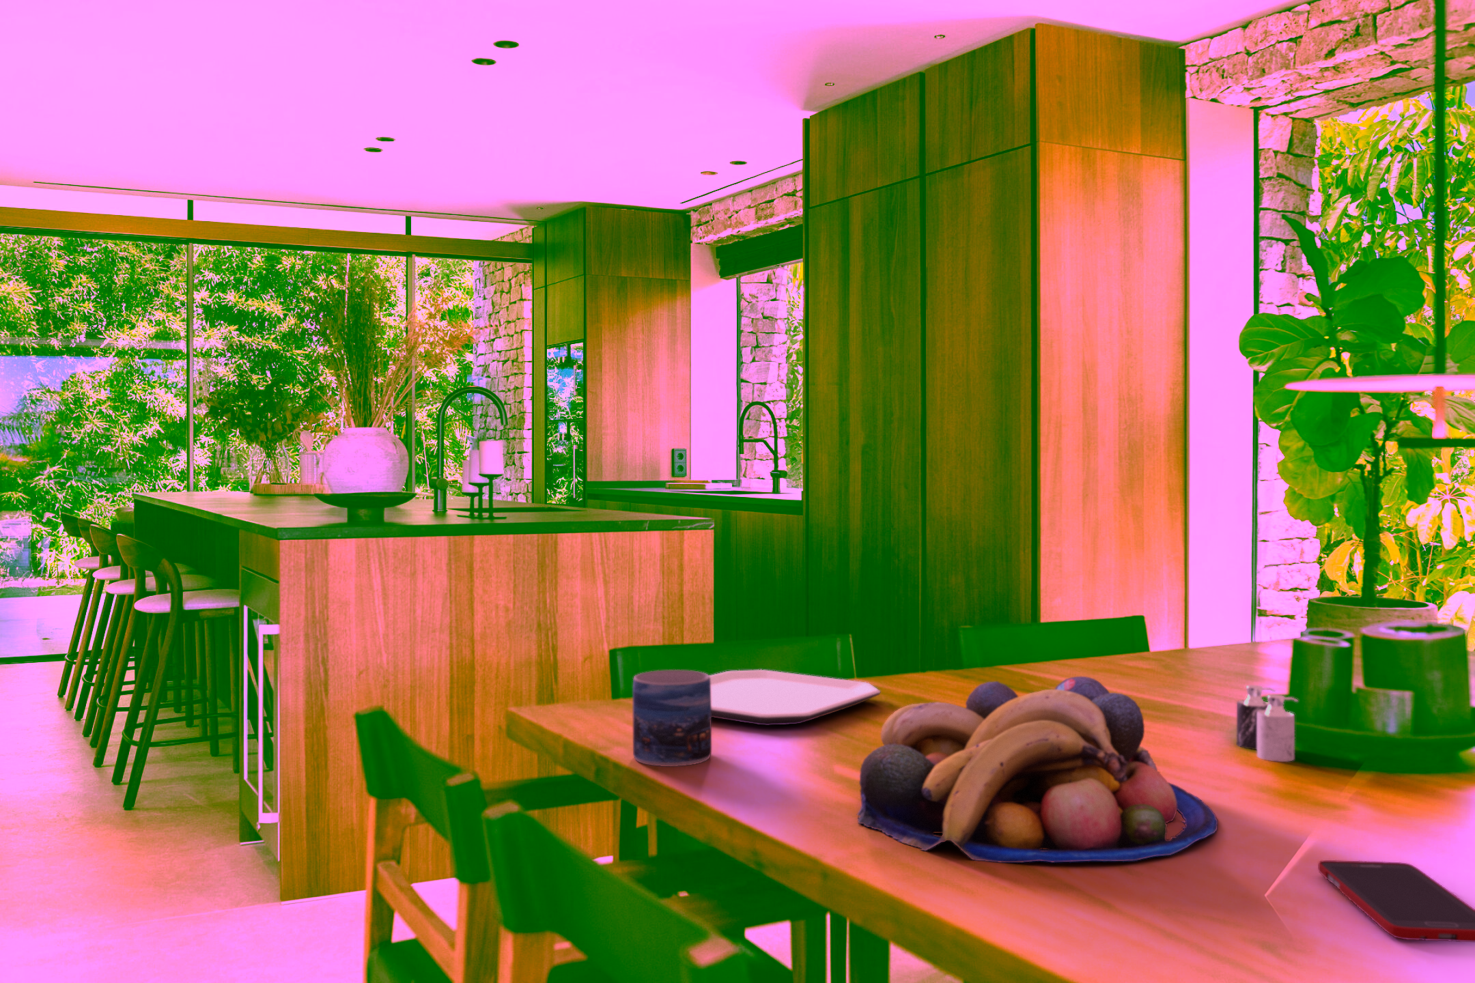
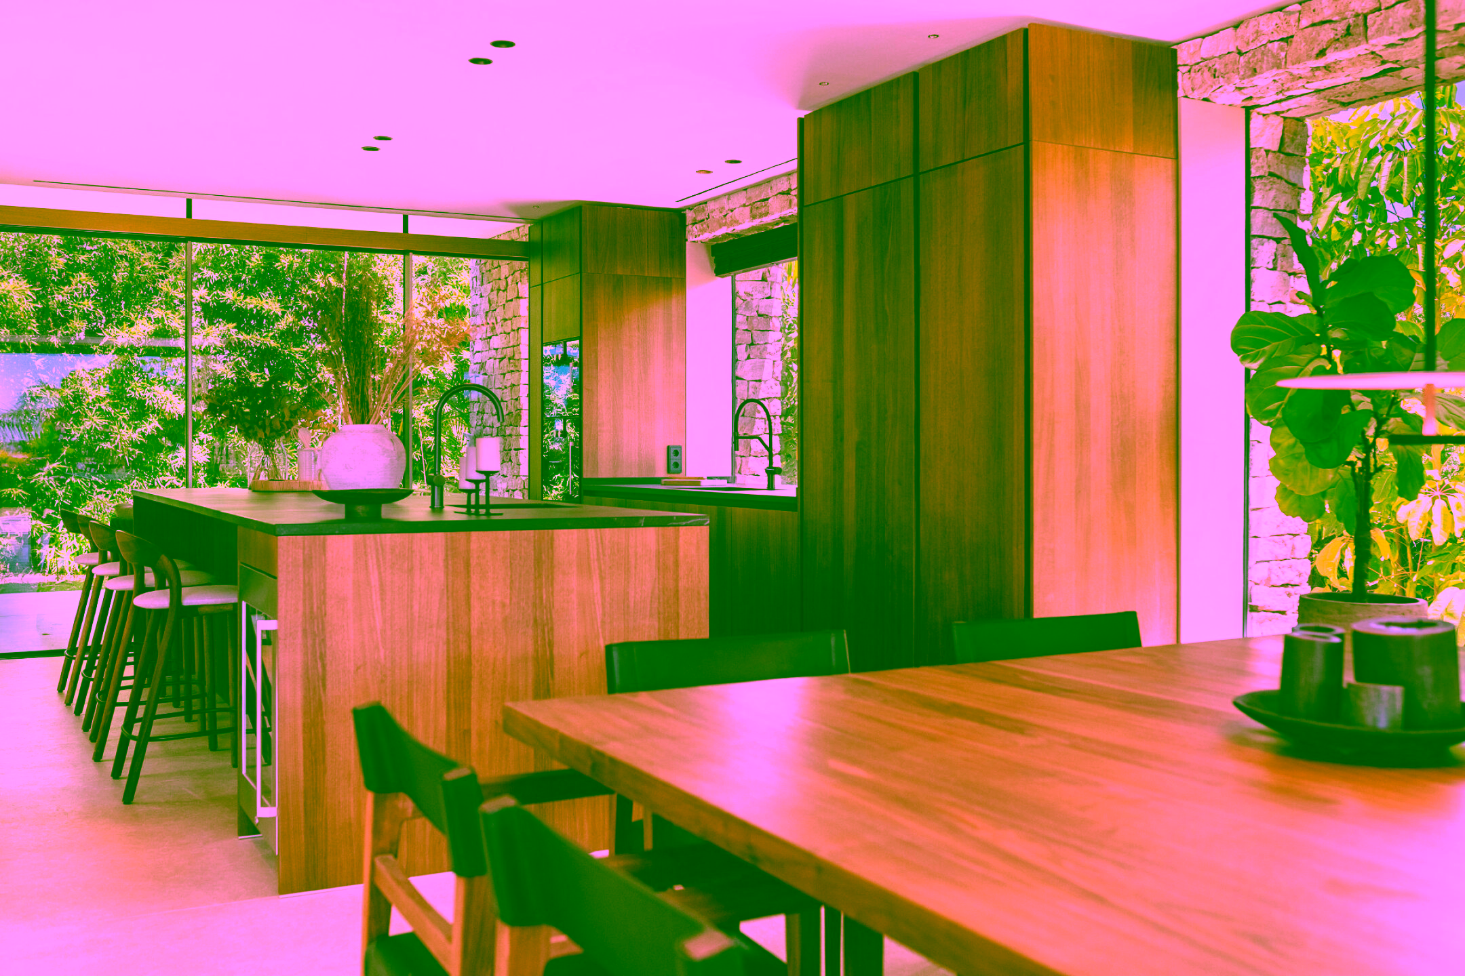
- cell phone (1401, 899)
- plate (764, 697)
- fruit bowl (1033, 747)
- mug (677, 713)
- candle (1266, 722)
